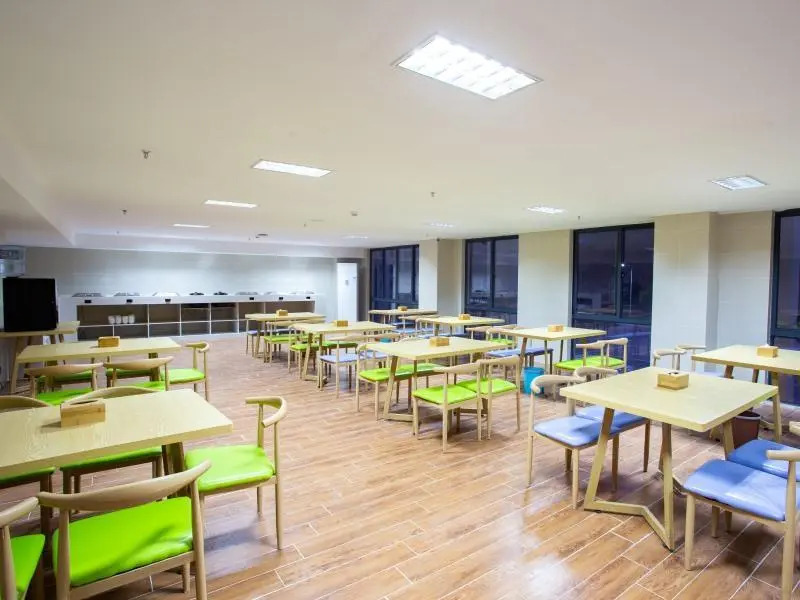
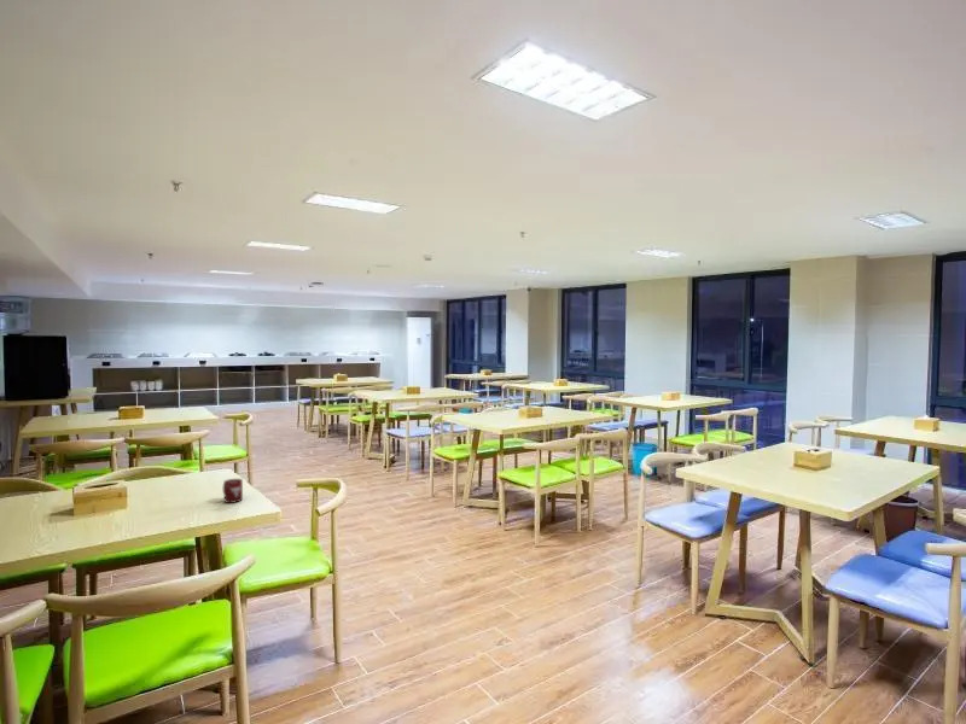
+ cup (231, 490)
